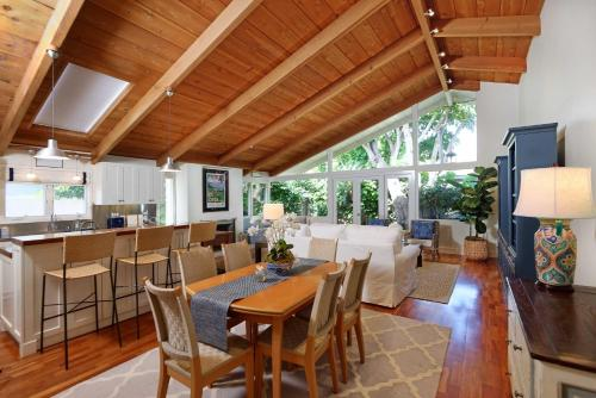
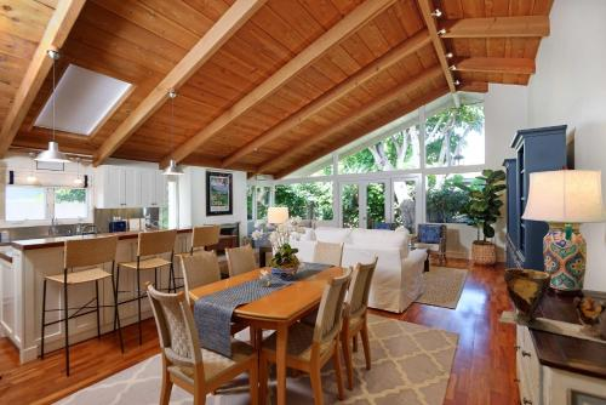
+ clay pot (544, 296)
